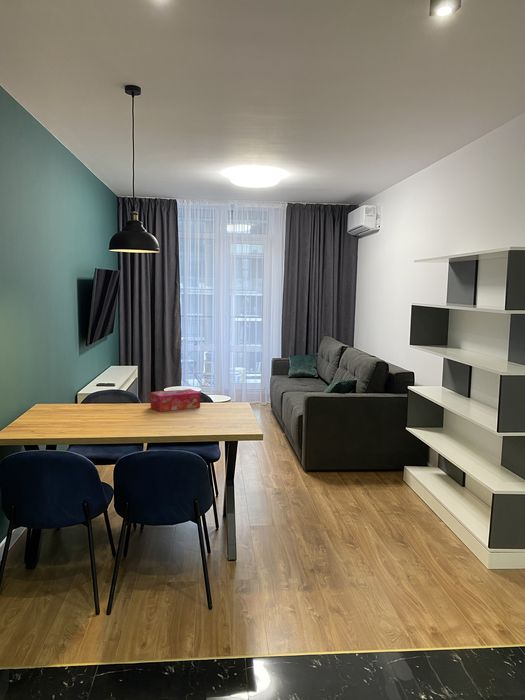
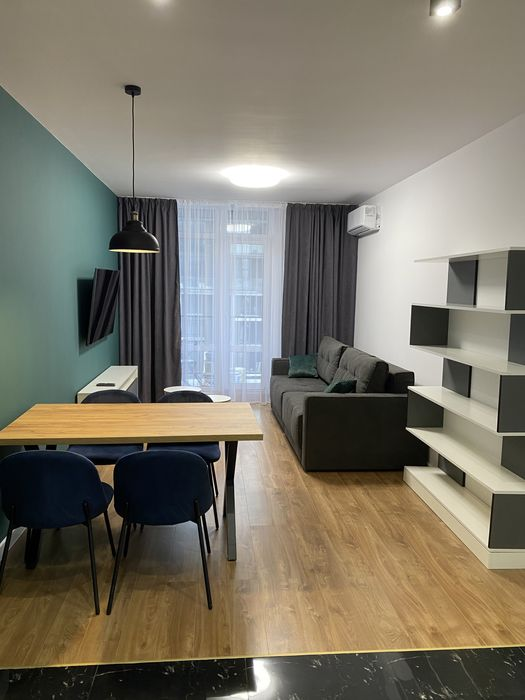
- tissue box (175, 399)
